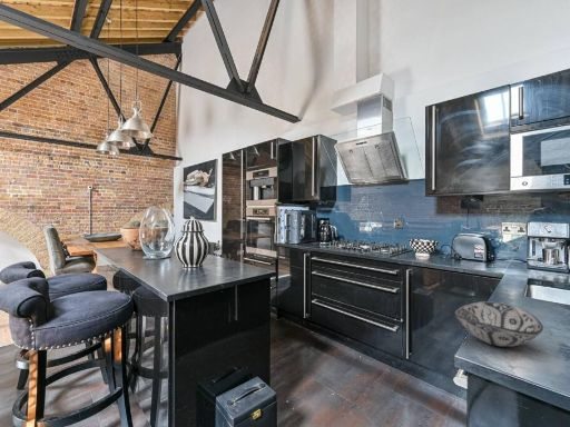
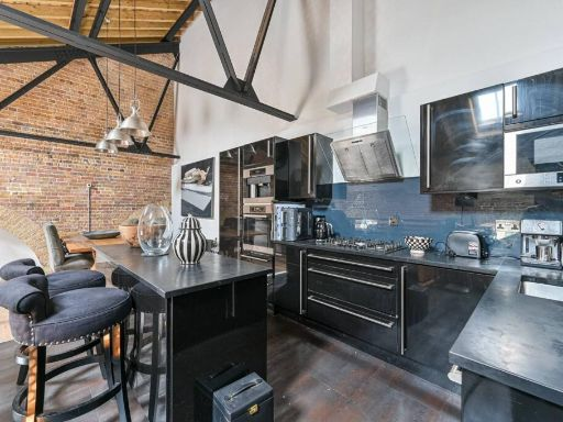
- decorative bowl (495, 326)
